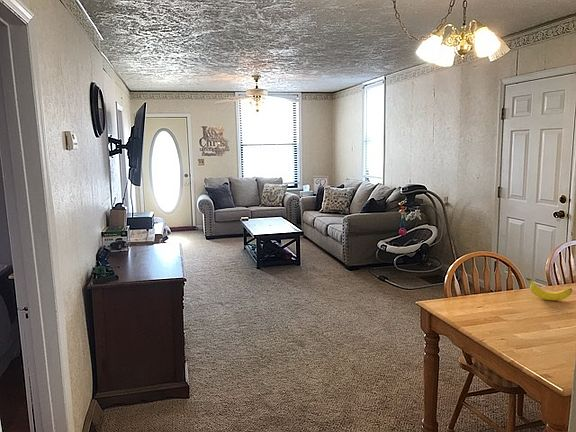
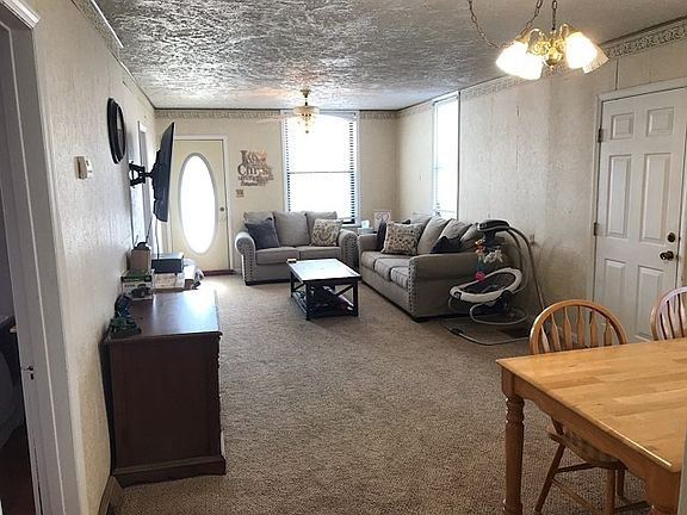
- banana (547, 291)
